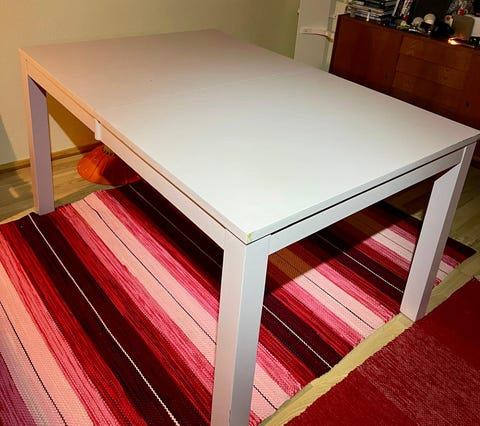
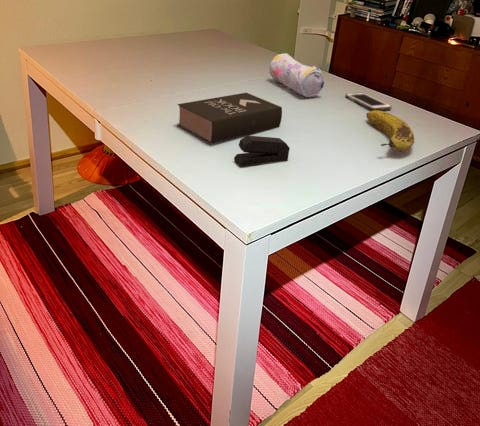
+ pencil case (295, 74)
+ book (230, 116)
+ stapler (263, 148)
+ fruit (381, 129)
+ cell phone (367, 101)
